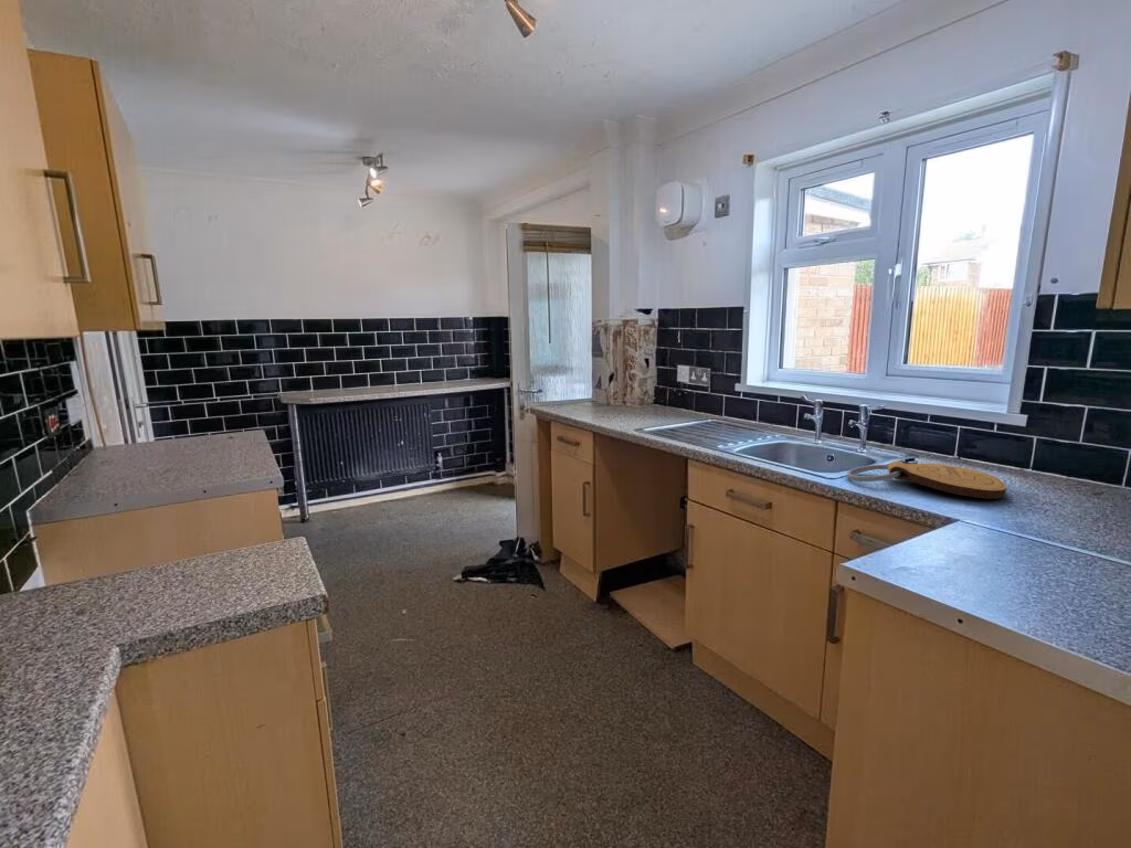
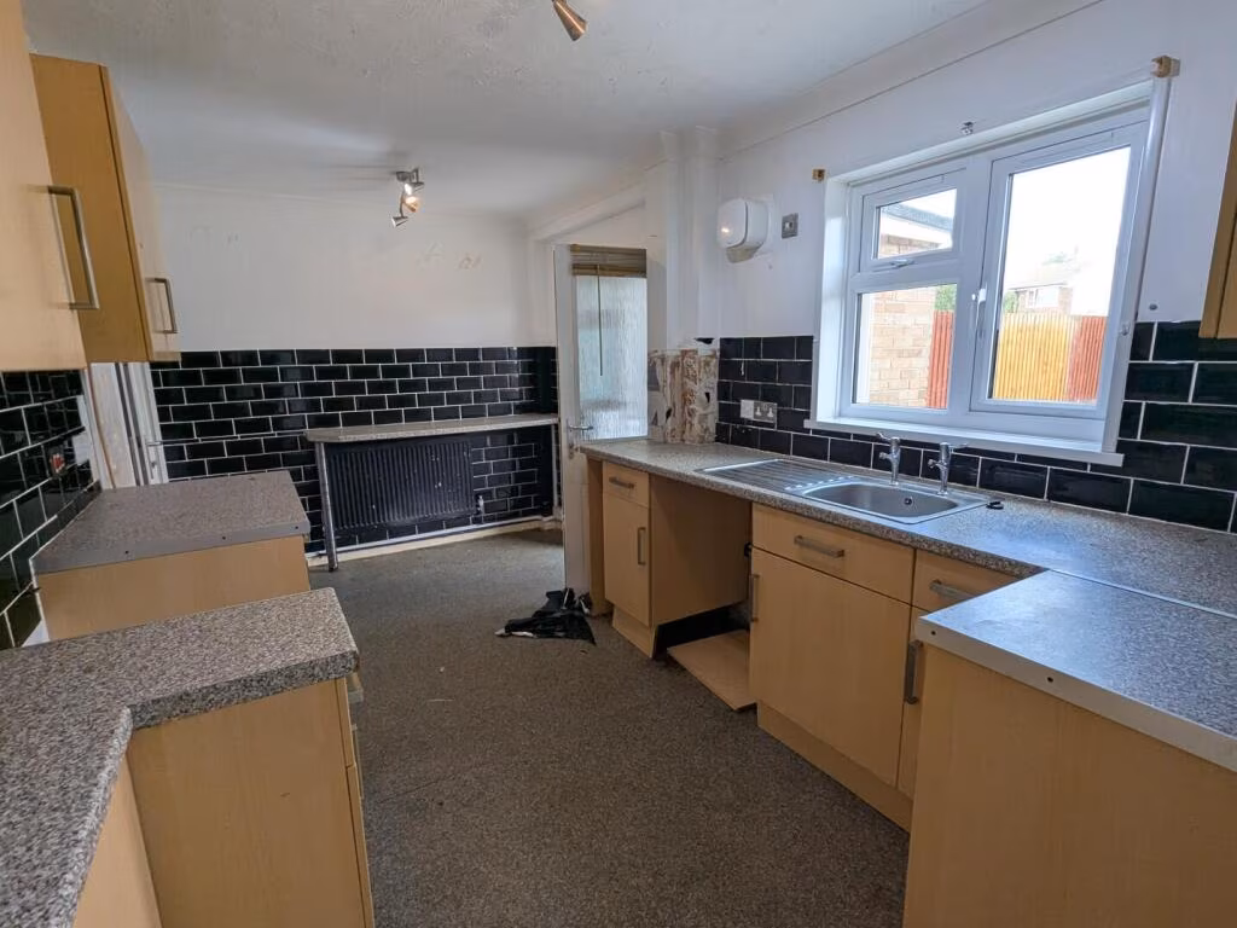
- key chain (921, 474)
